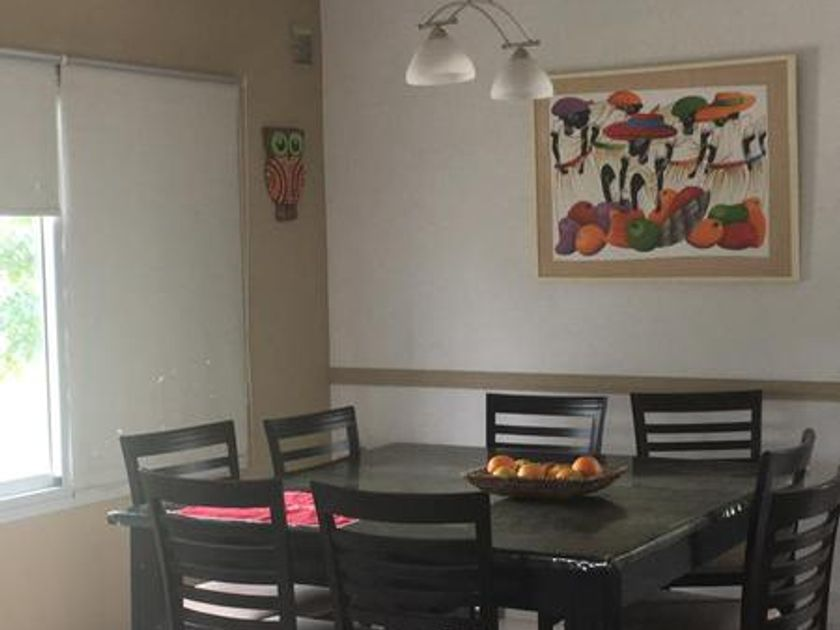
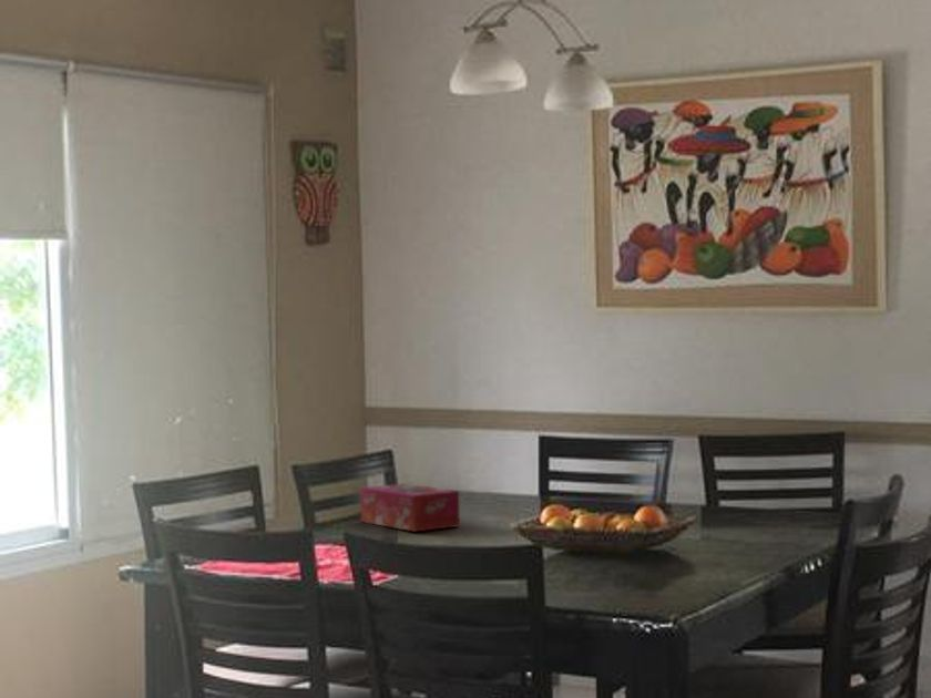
+ tissue box (409, 506)
